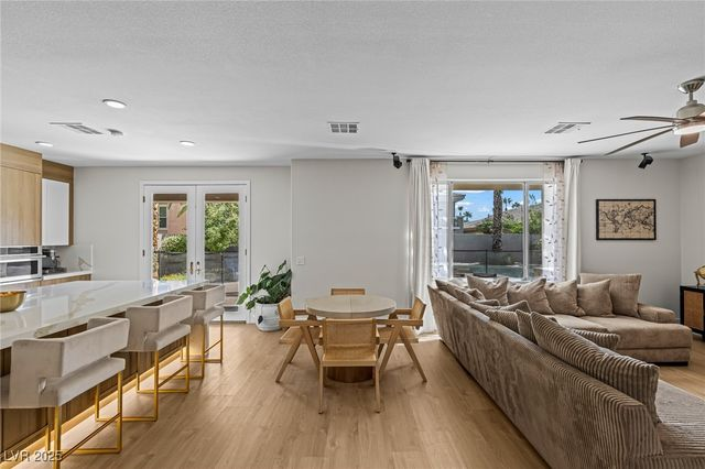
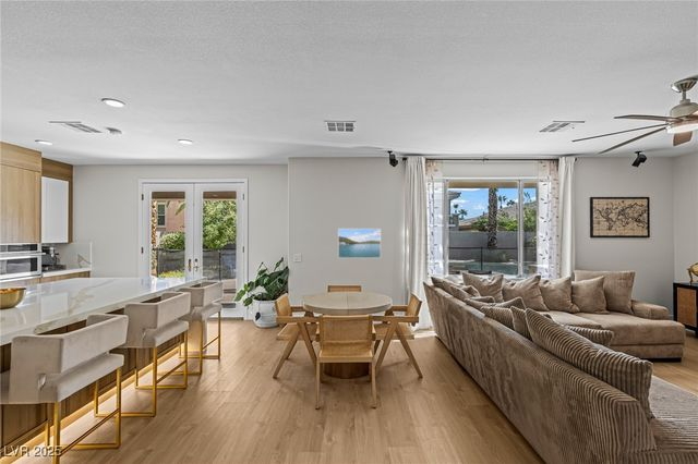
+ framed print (359, 243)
